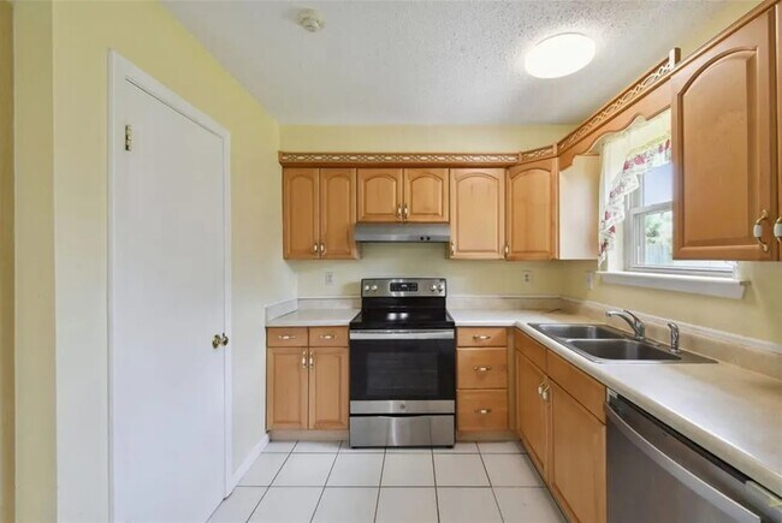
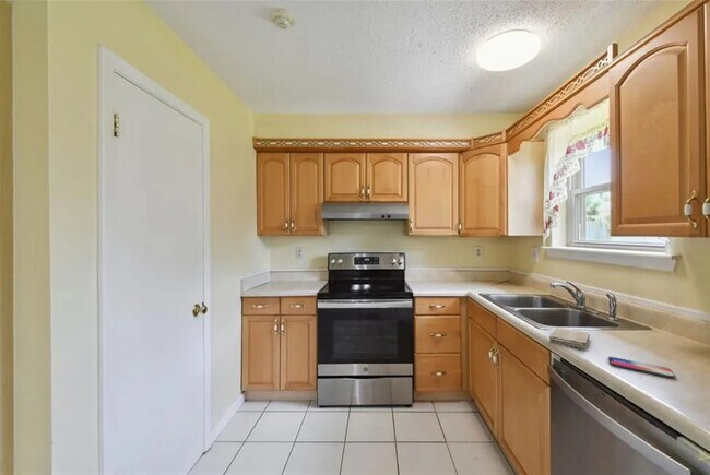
+ smartphone (639, 366)
+ washcloth (569, 336)
